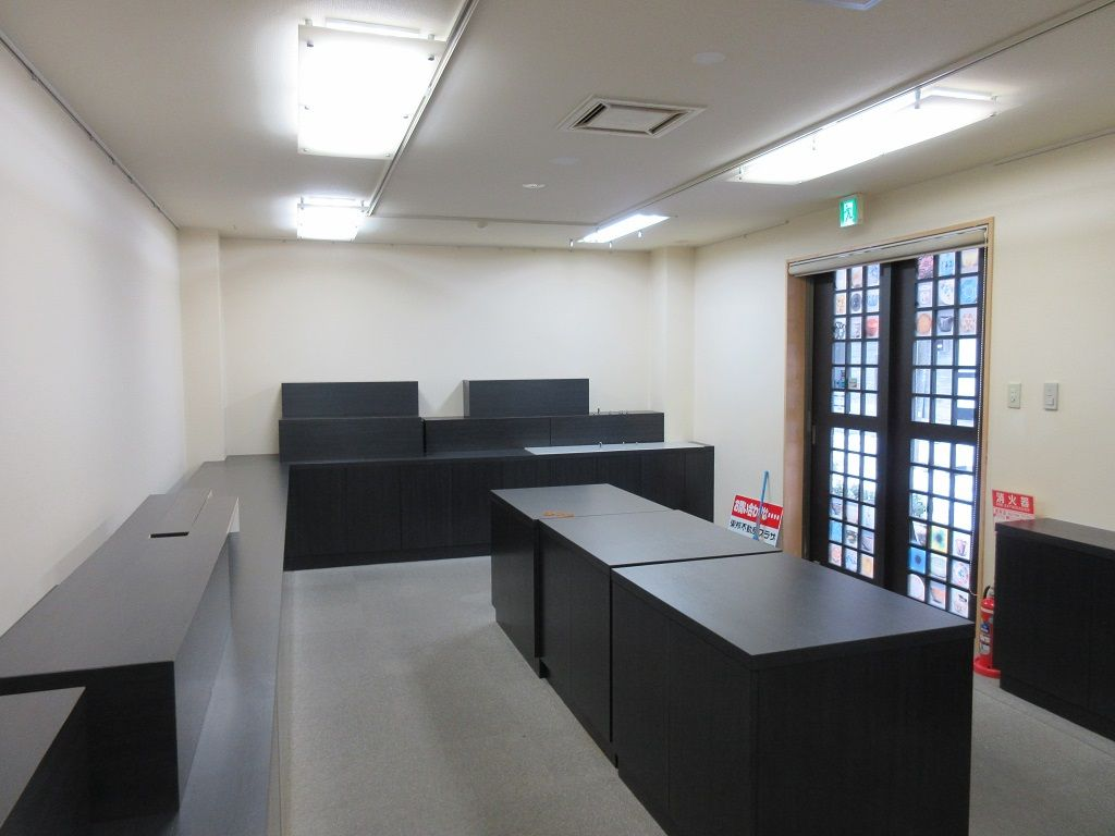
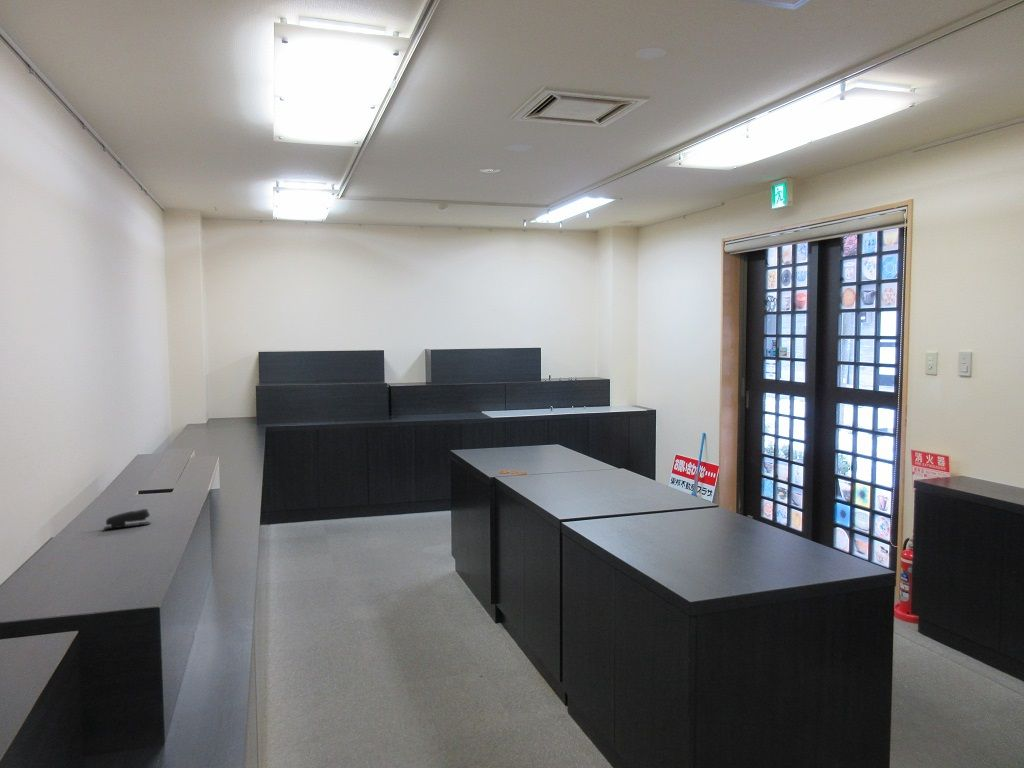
+ stapler (127, 518)
